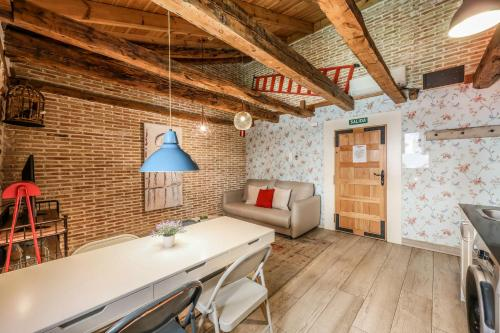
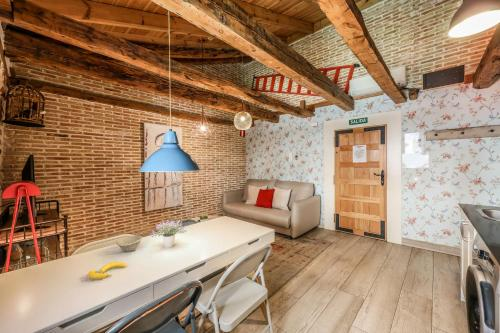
+ bowl (129, 244)
+ banana (107, 269)
